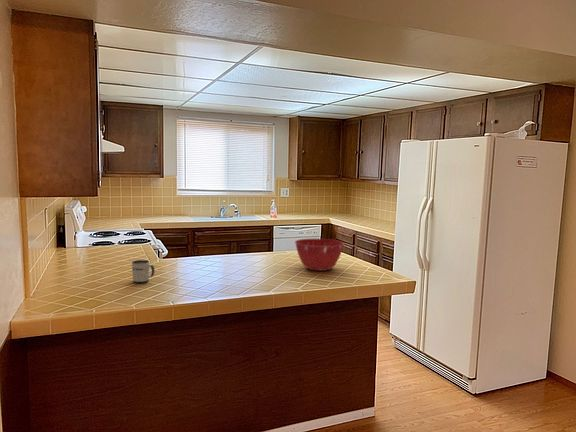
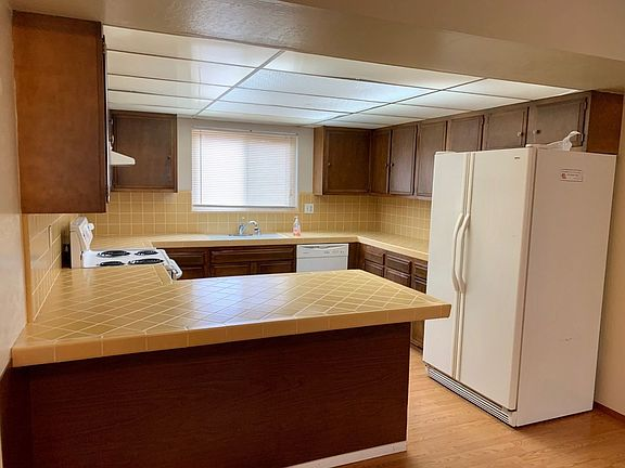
- mug (143, 271)
- mixing bowl (318, 255)
